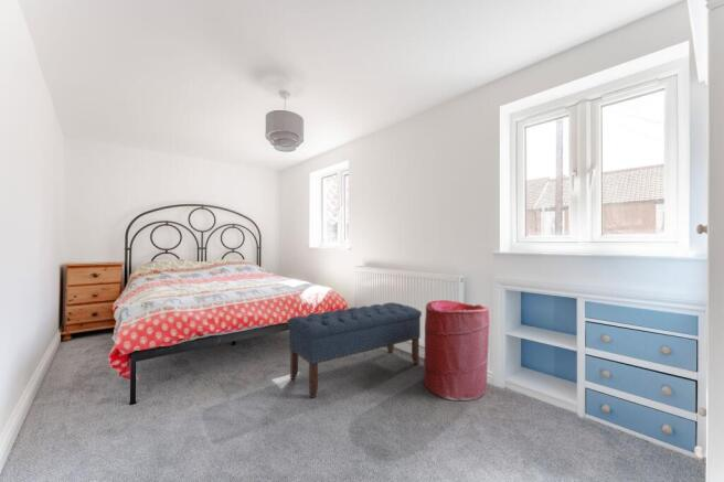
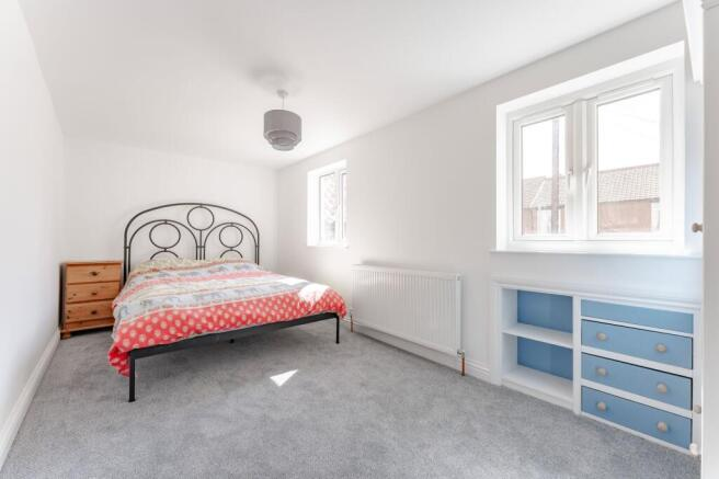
- bench (358, 341)
- laundry hamper (456, 344)
